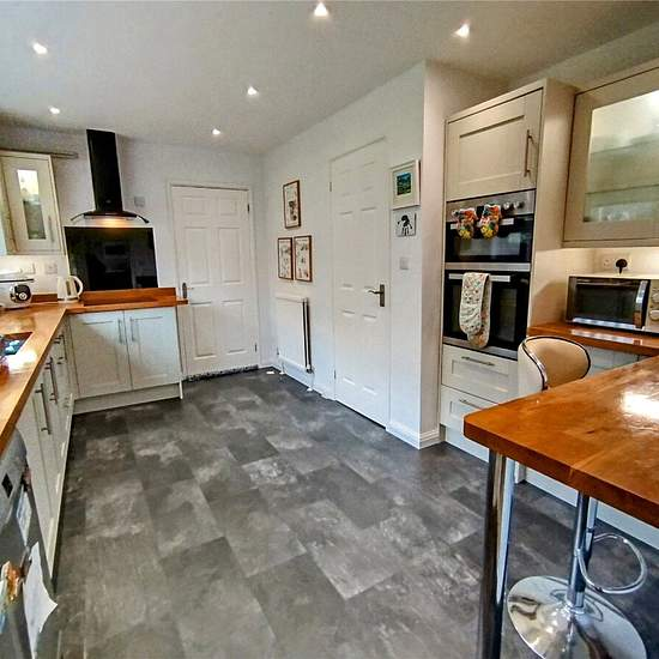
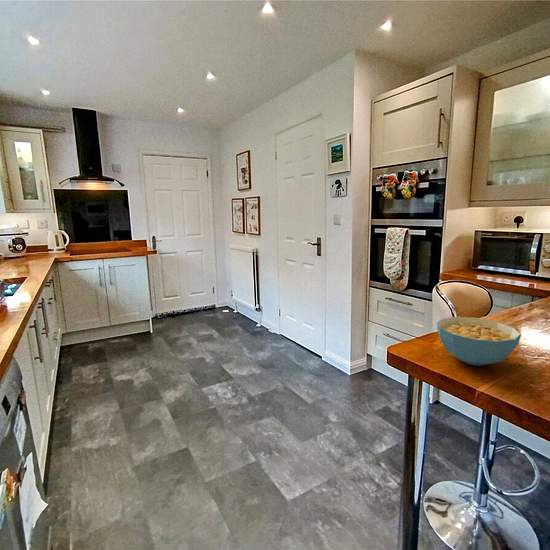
+ cereal bowl (475, 344)
